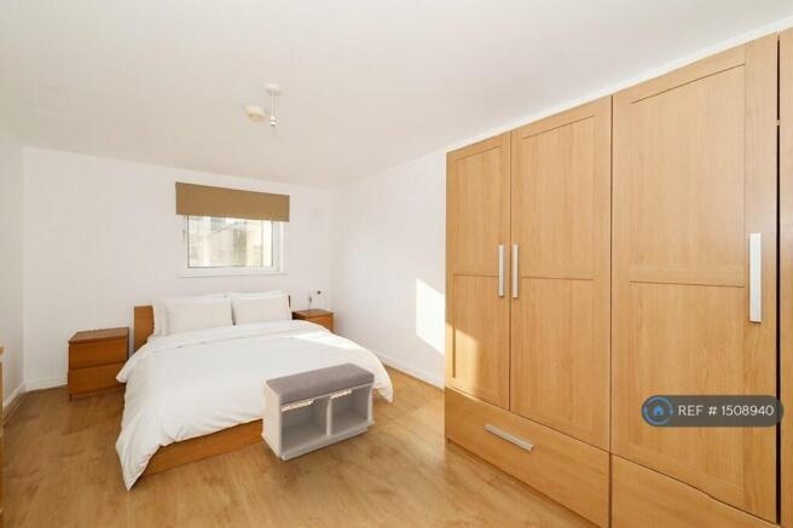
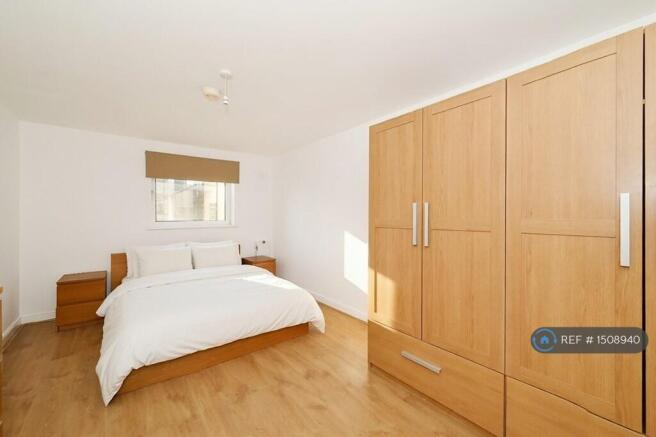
- bench (320, 405)
